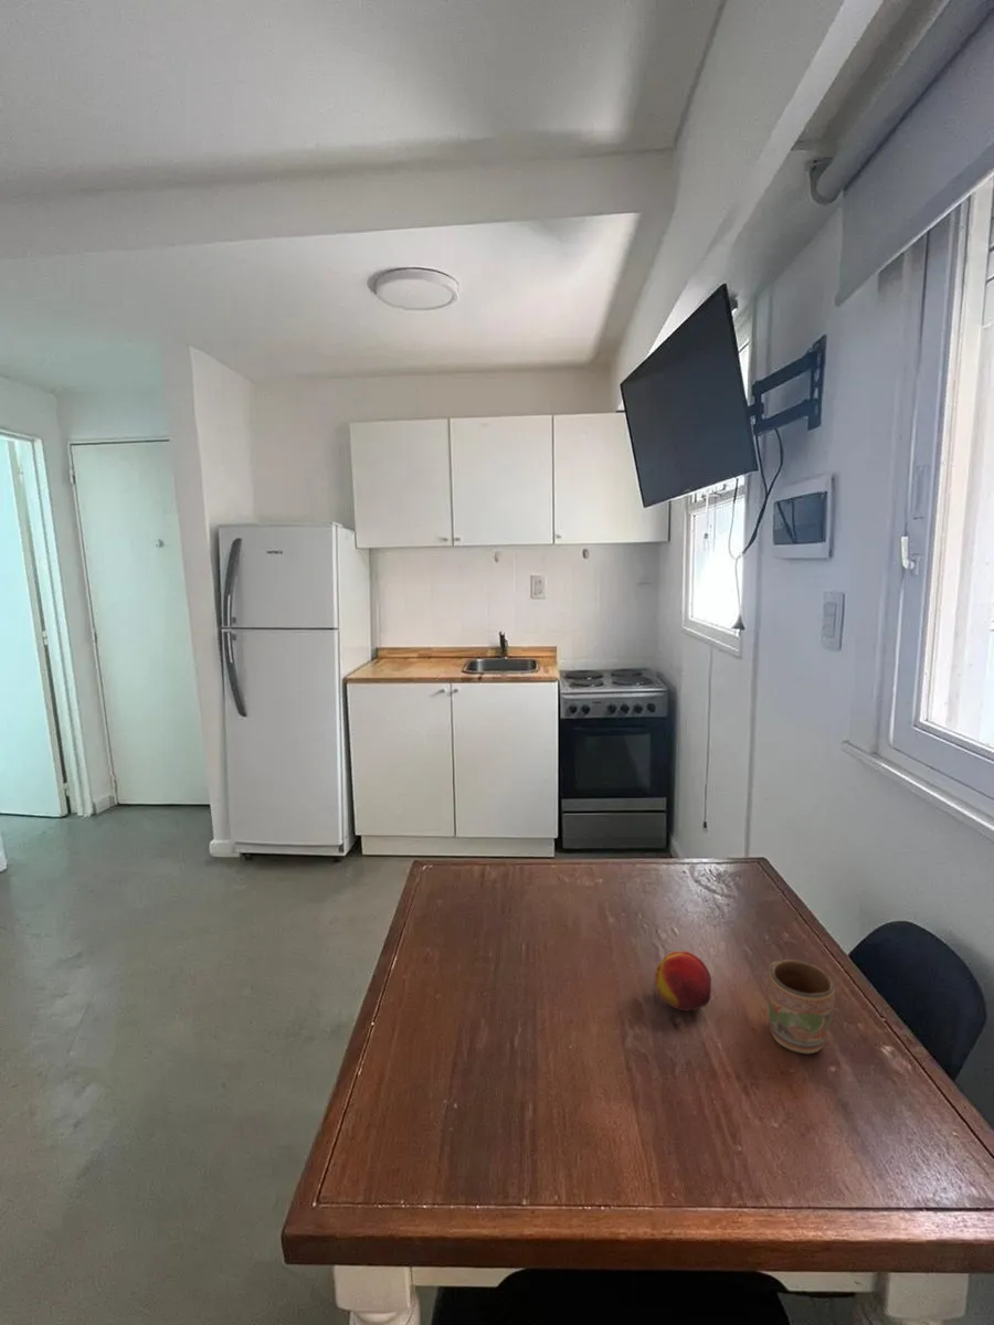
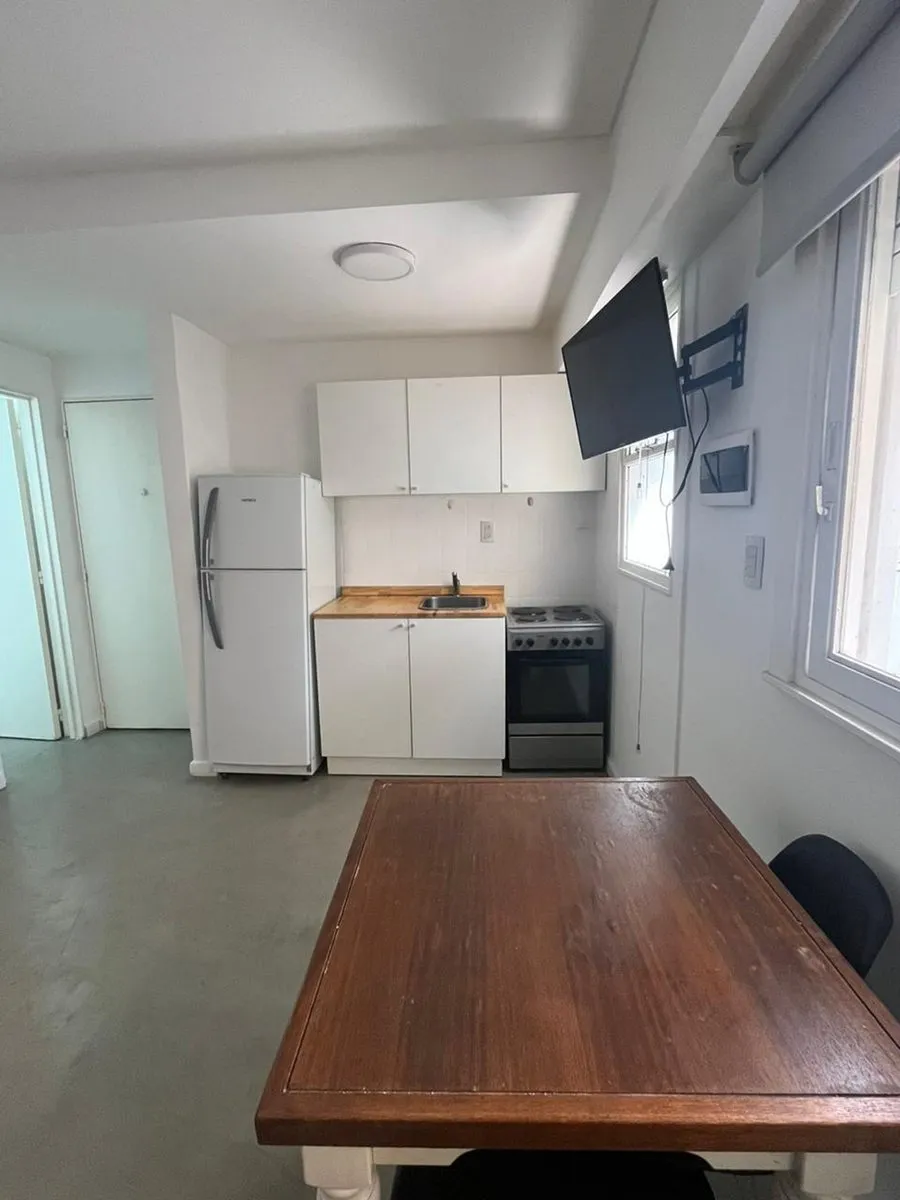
- mug (799, 1004)
- fruit (683, 979)
